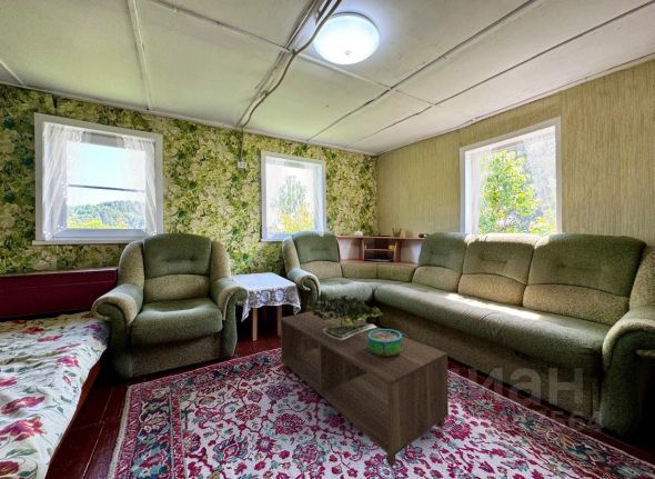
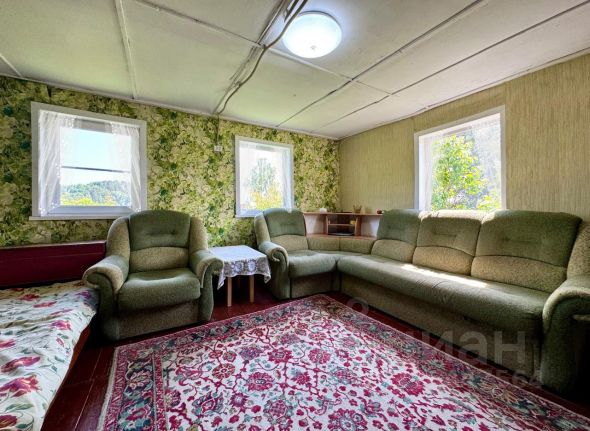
- decorative bowl (385, 341)
- coffee table (347, 361)
- bonsai tree (344, 315)
